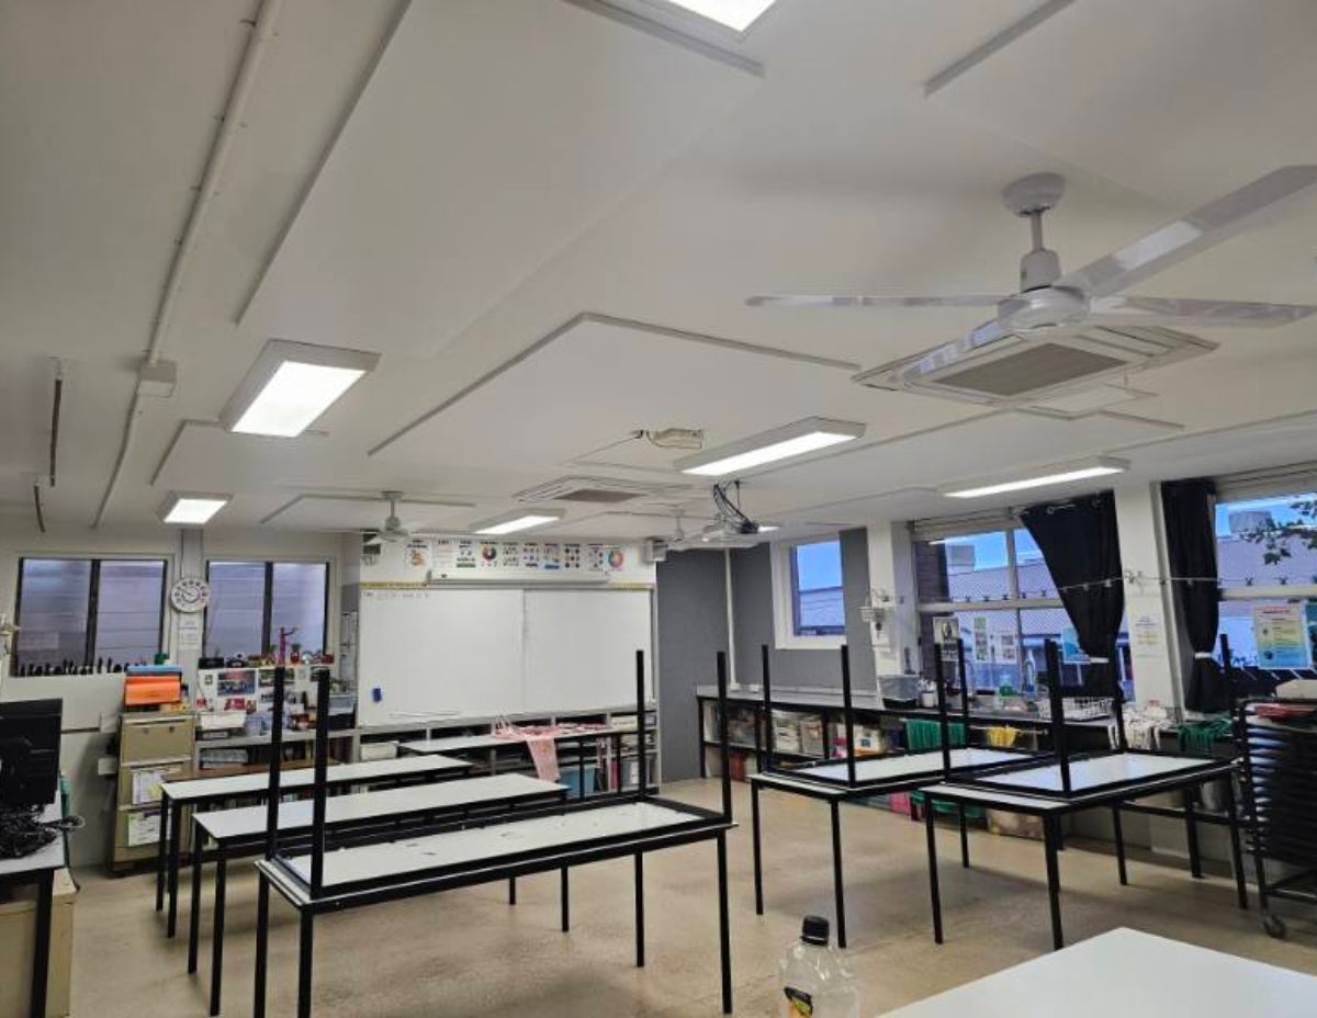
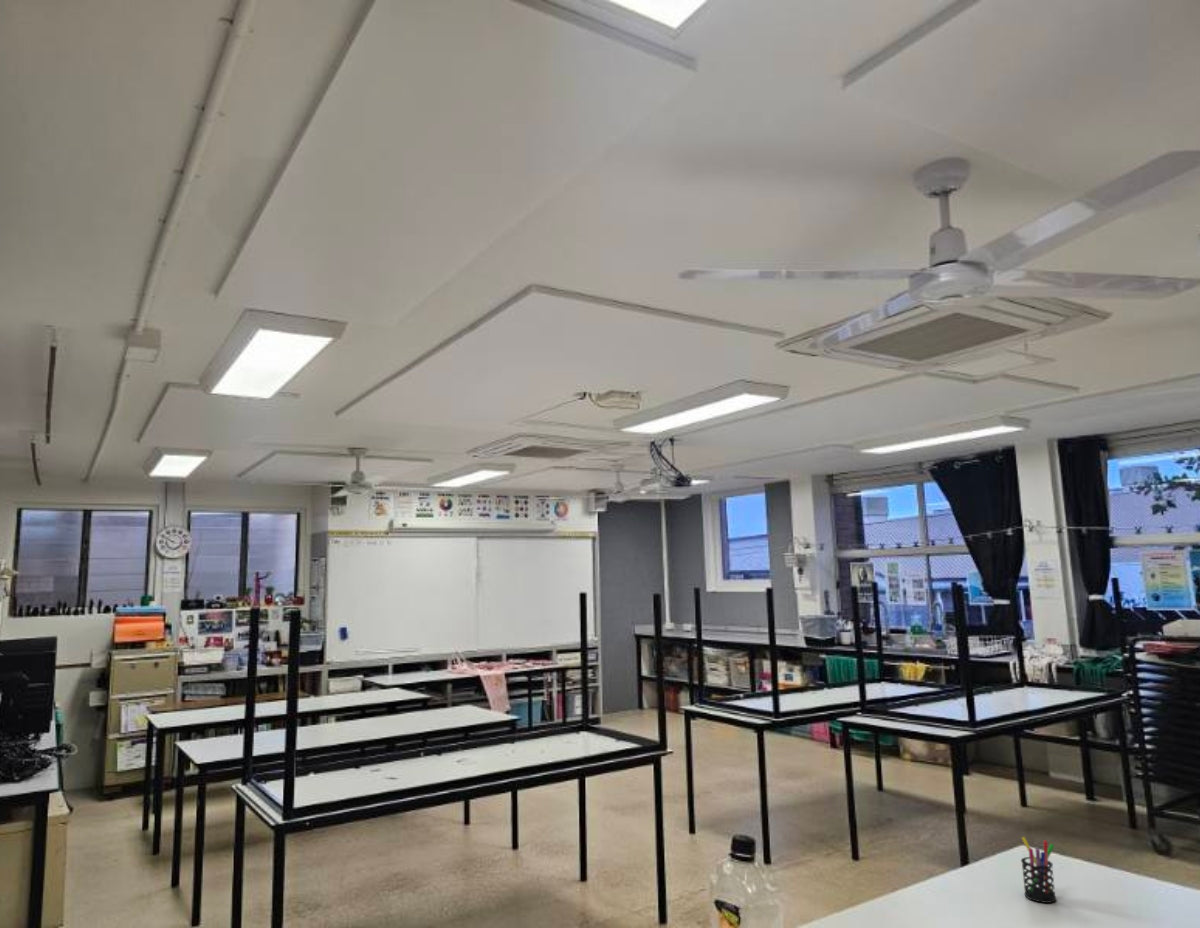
+ pen holder (1041, 866)
